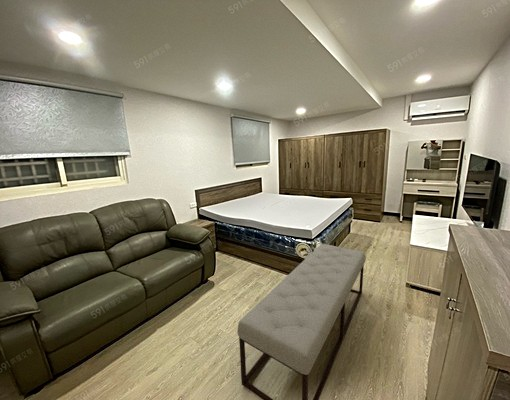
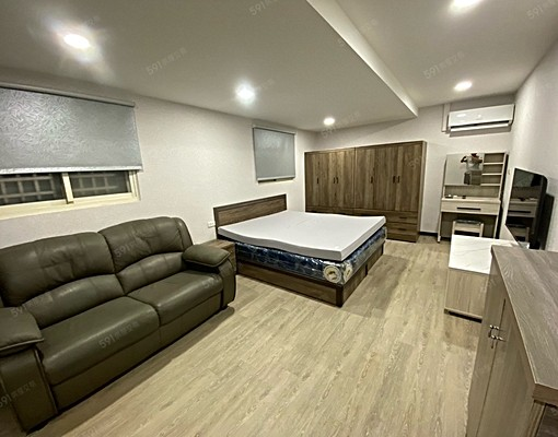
- bench (316, 303)
